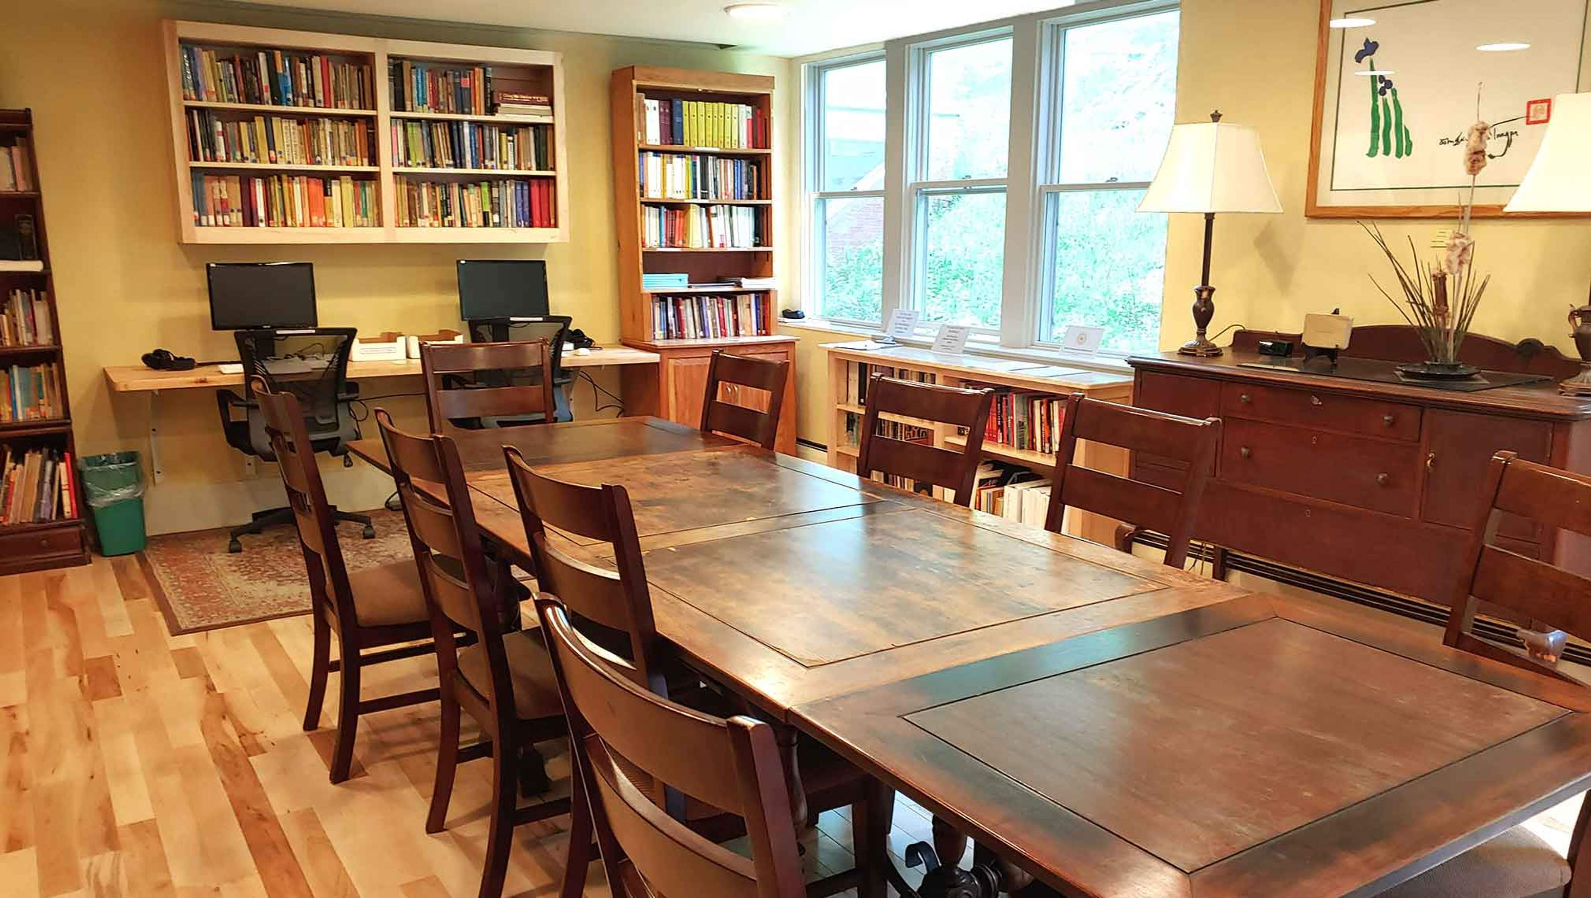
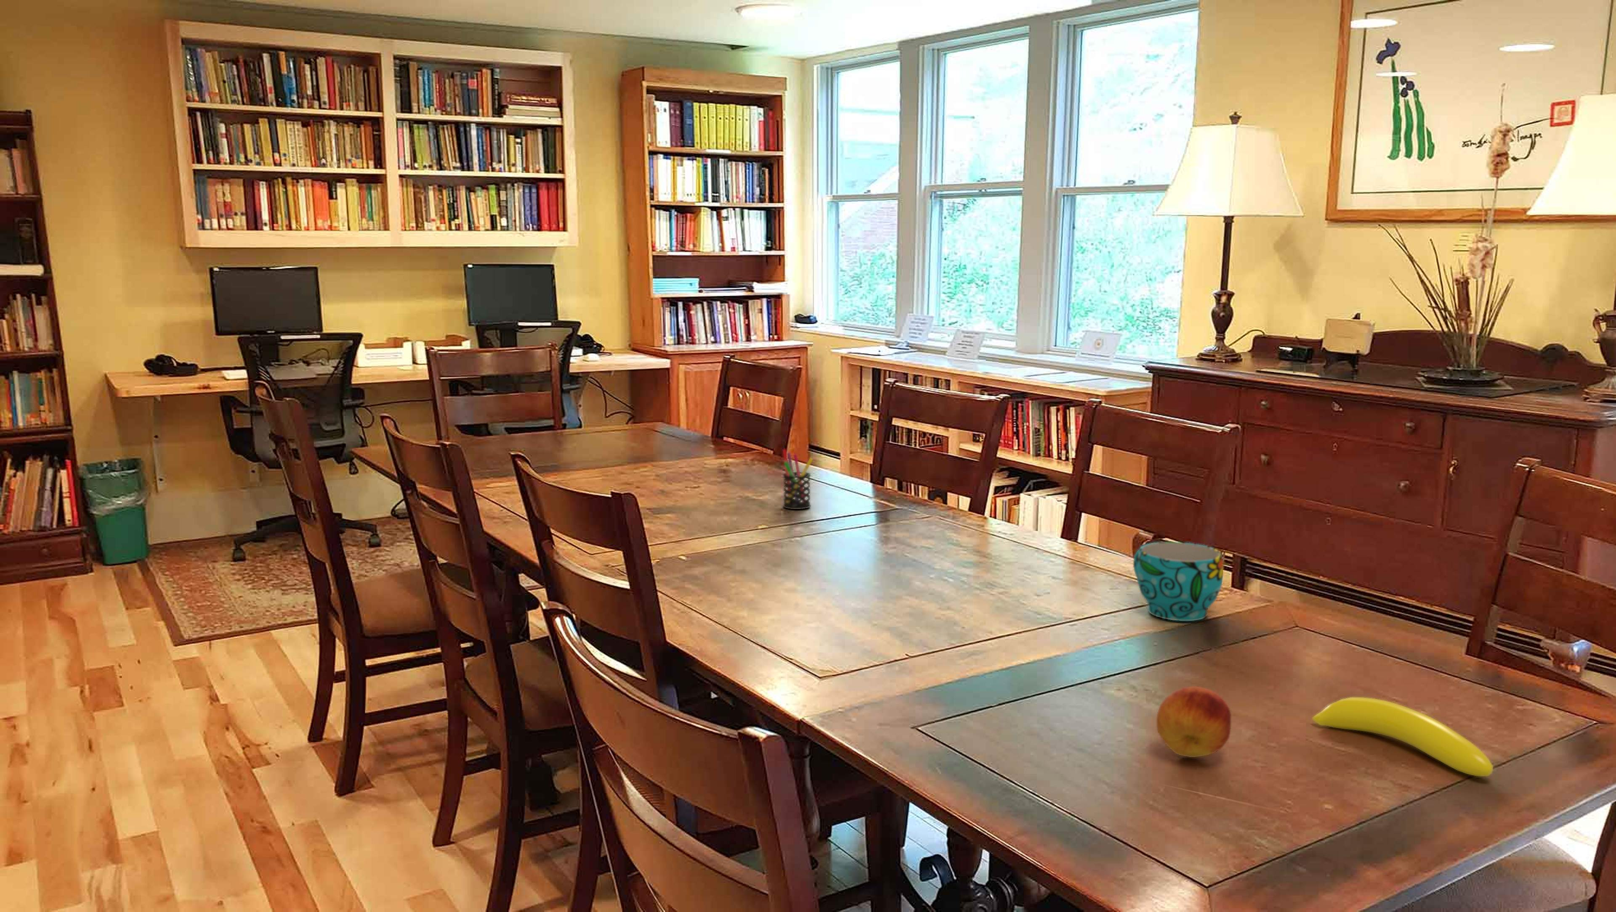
+ cup (1173, 581)
+ pen holder (794, 479)
+ fruit (1193, 722)
+ banana (1403, 734)
